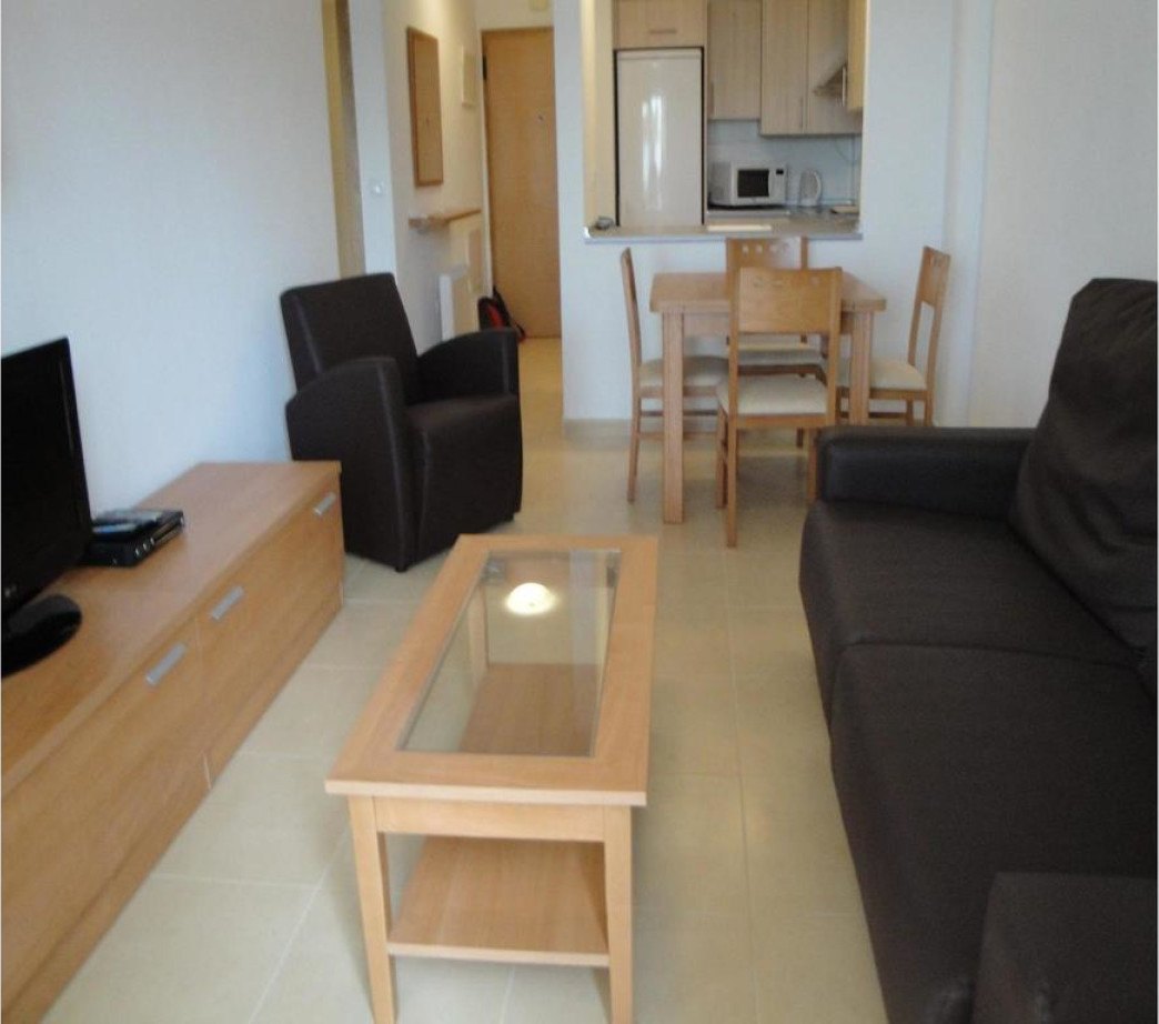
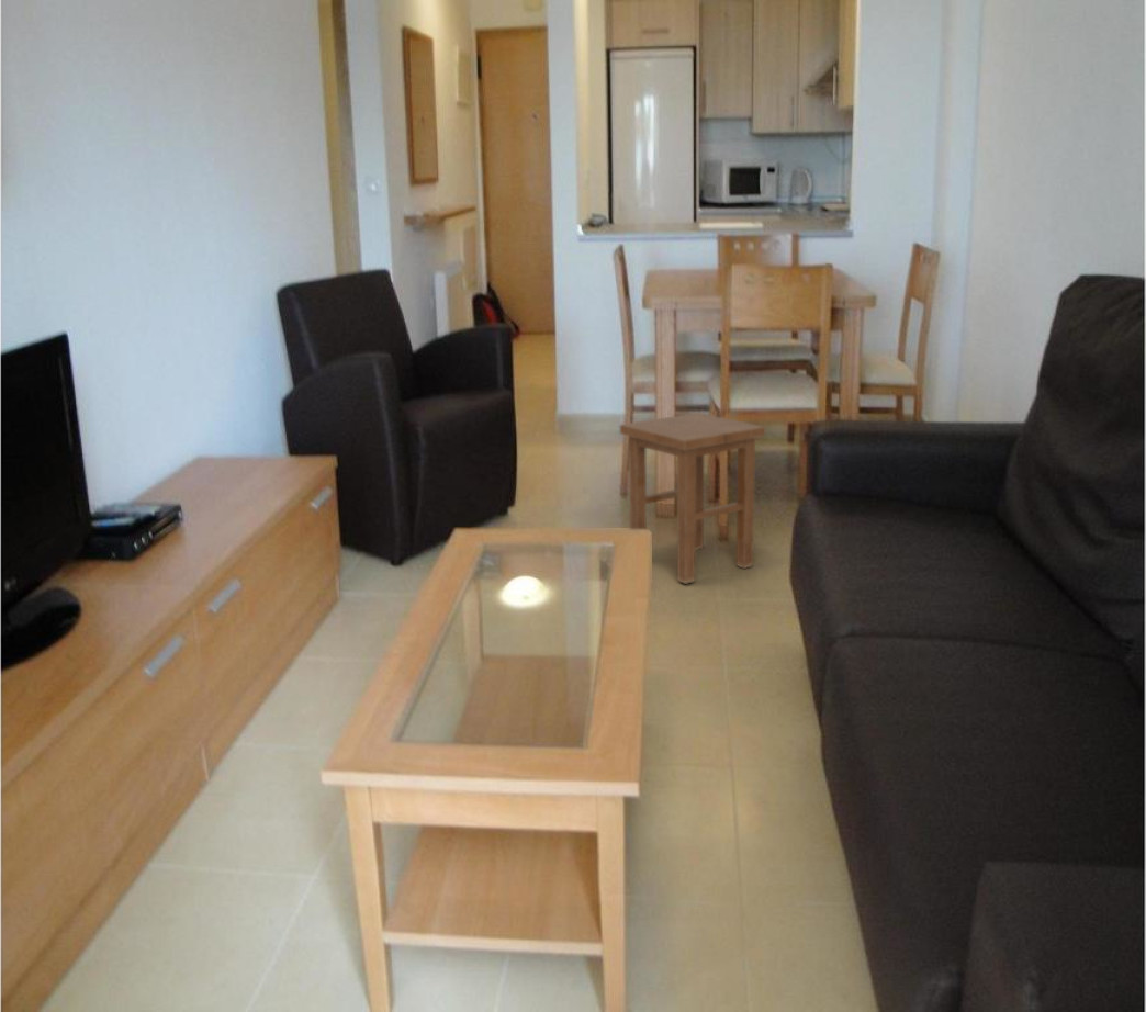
+ stool (690, 495)
